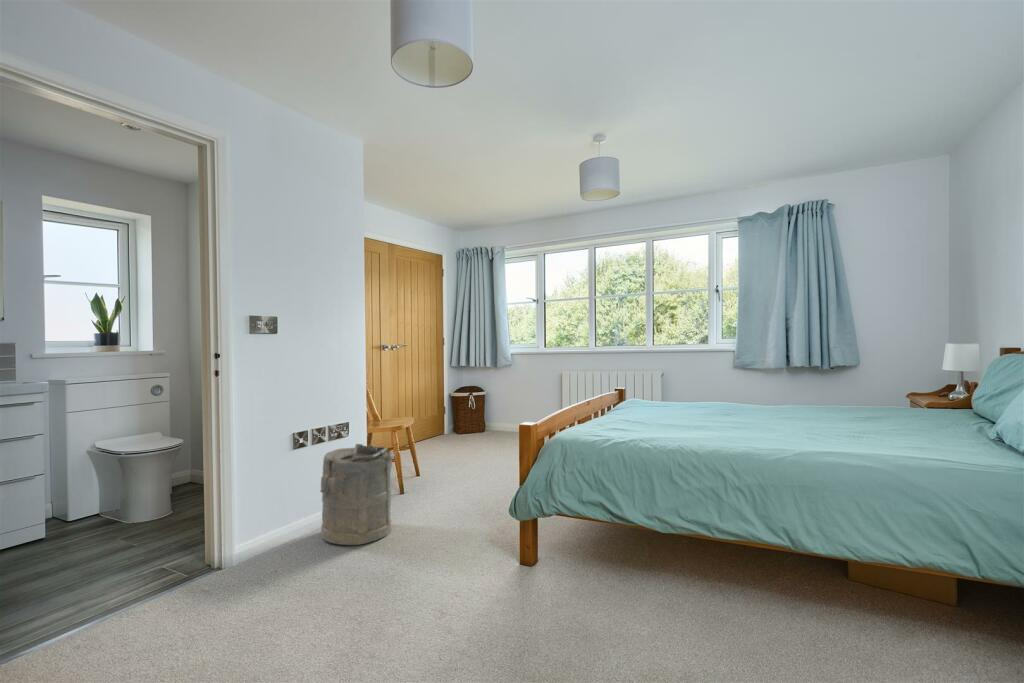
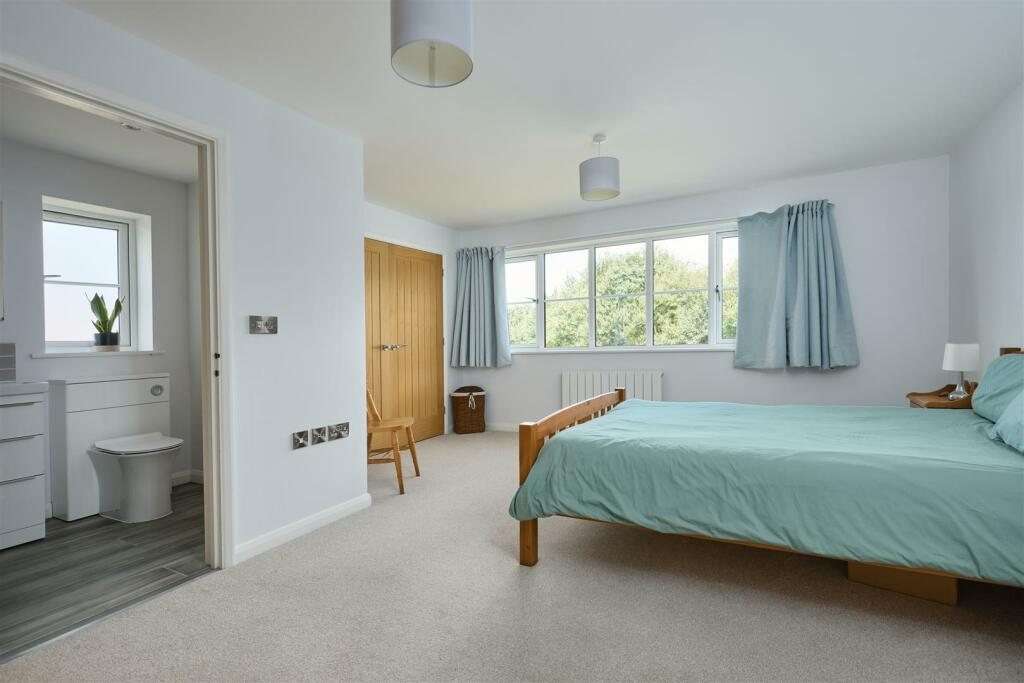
- laundry hamper (353, 489)
